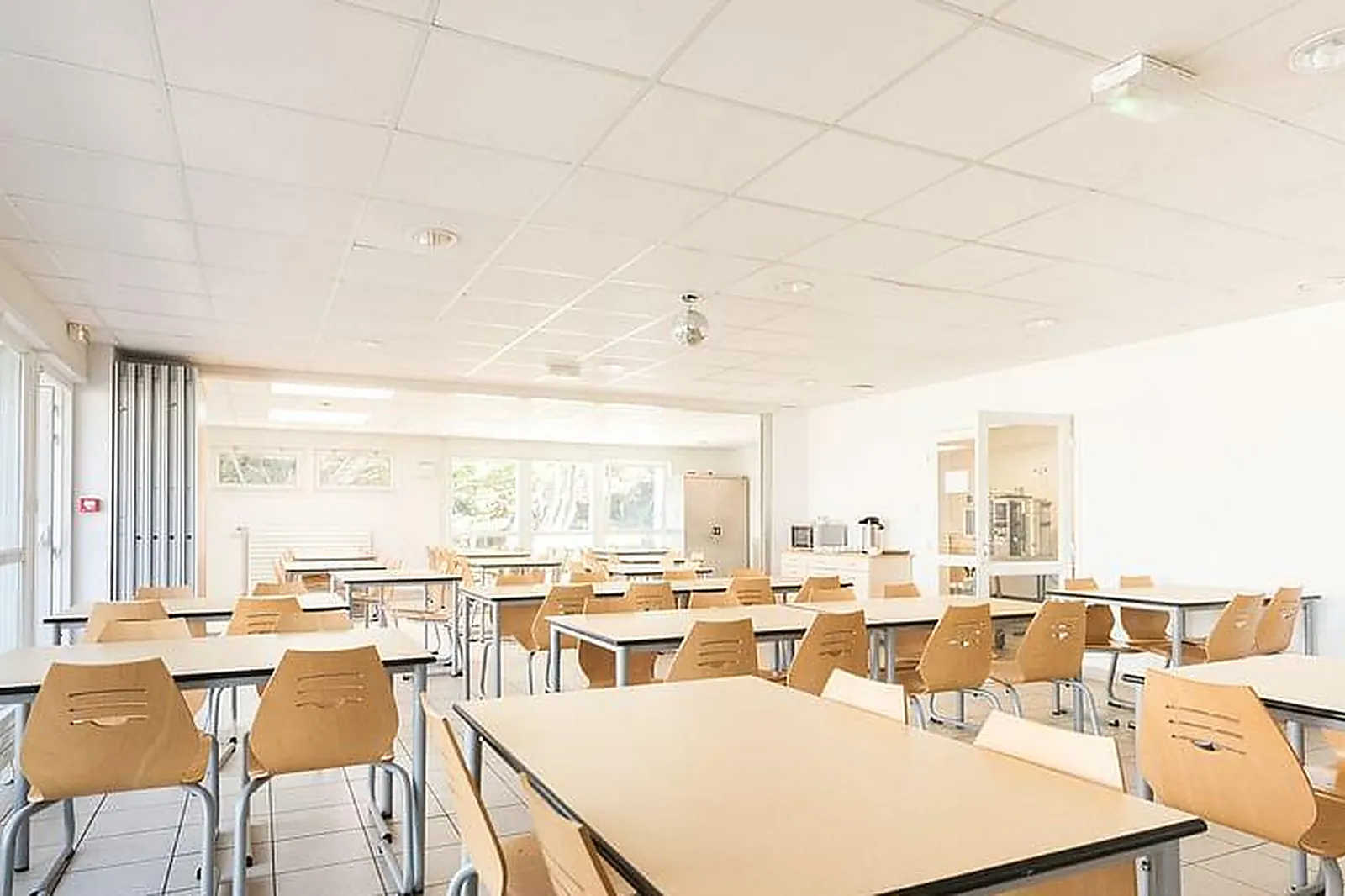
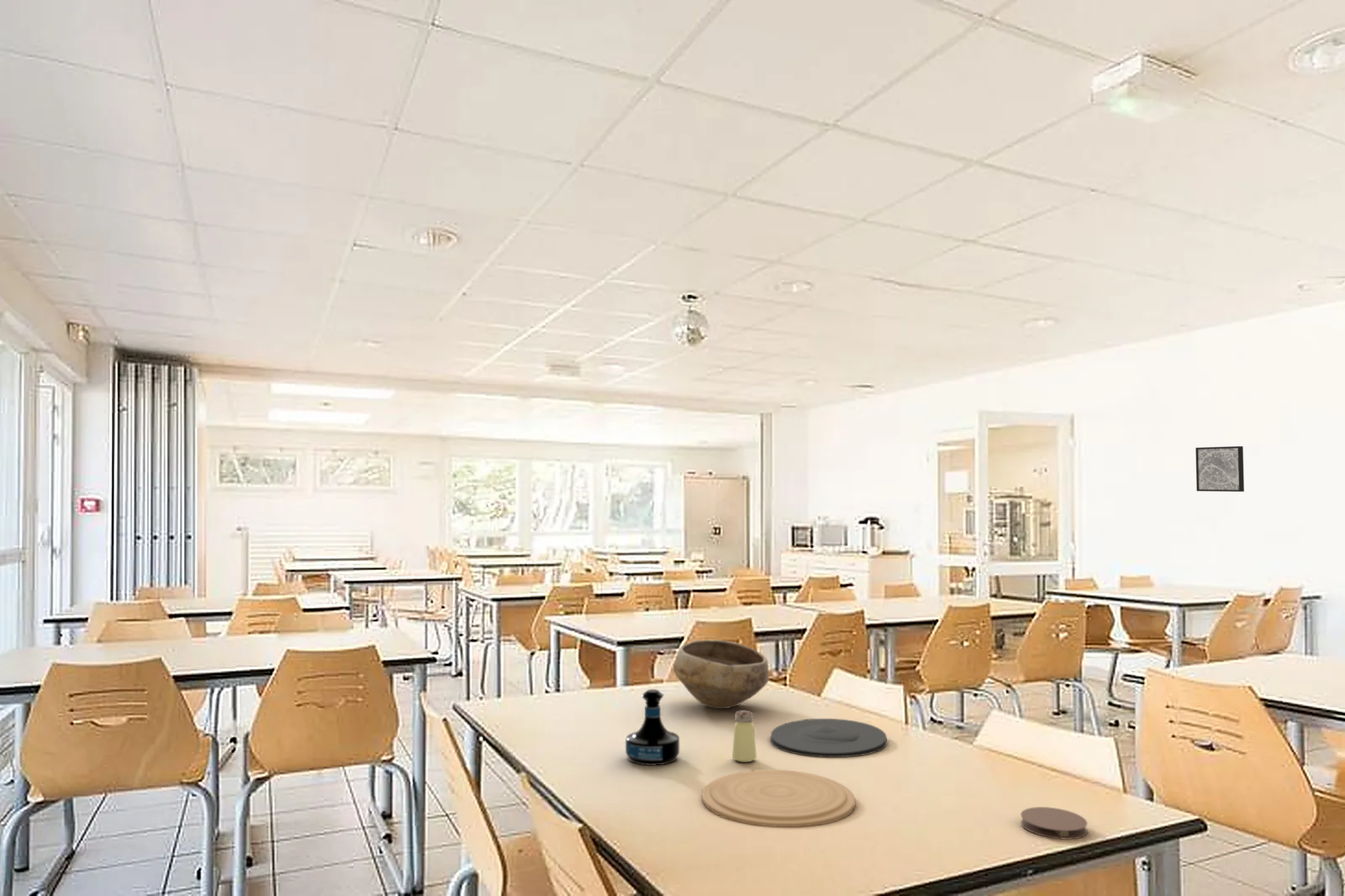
+ plate (778, 795)
+ coaster (1053, 822)
+ bowl (721, 675)
+ plate (828, 733)
+ wall art (1219, 469)
+ saltshaker (744, 735)
+ tequila bottle (652, 724)
